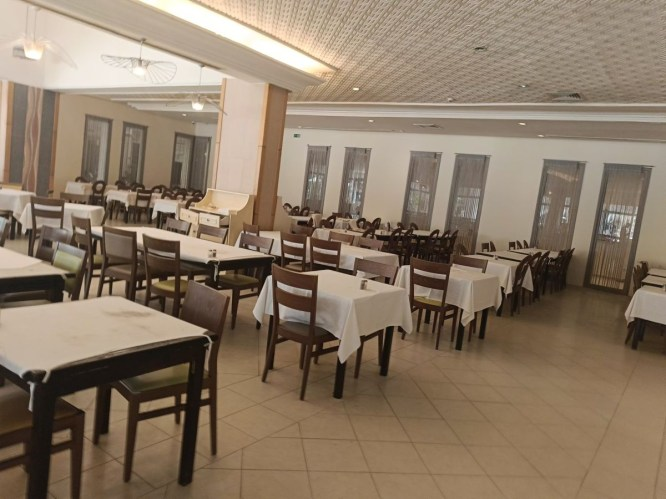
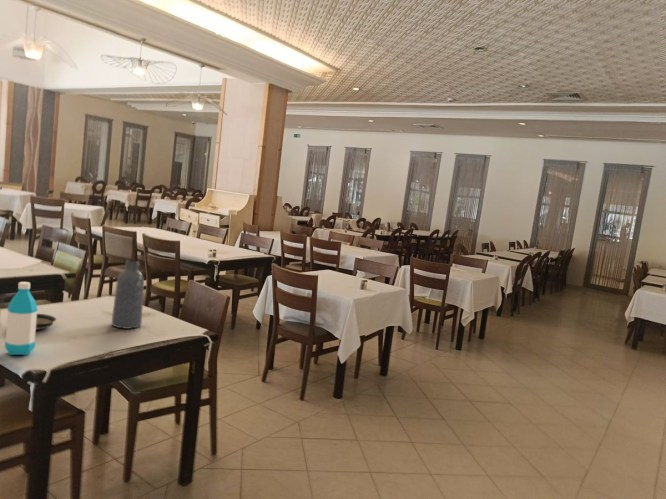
+ vase (129, 293)
+ water bottle (22, 318)
+ saucer (36, 322)
